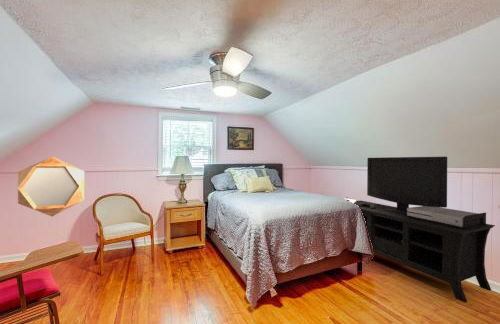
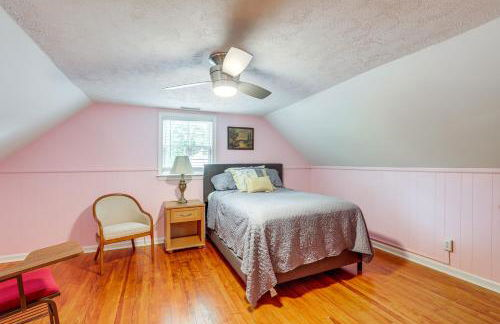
- home mirror (51, 186)
- media console (397, 210)
